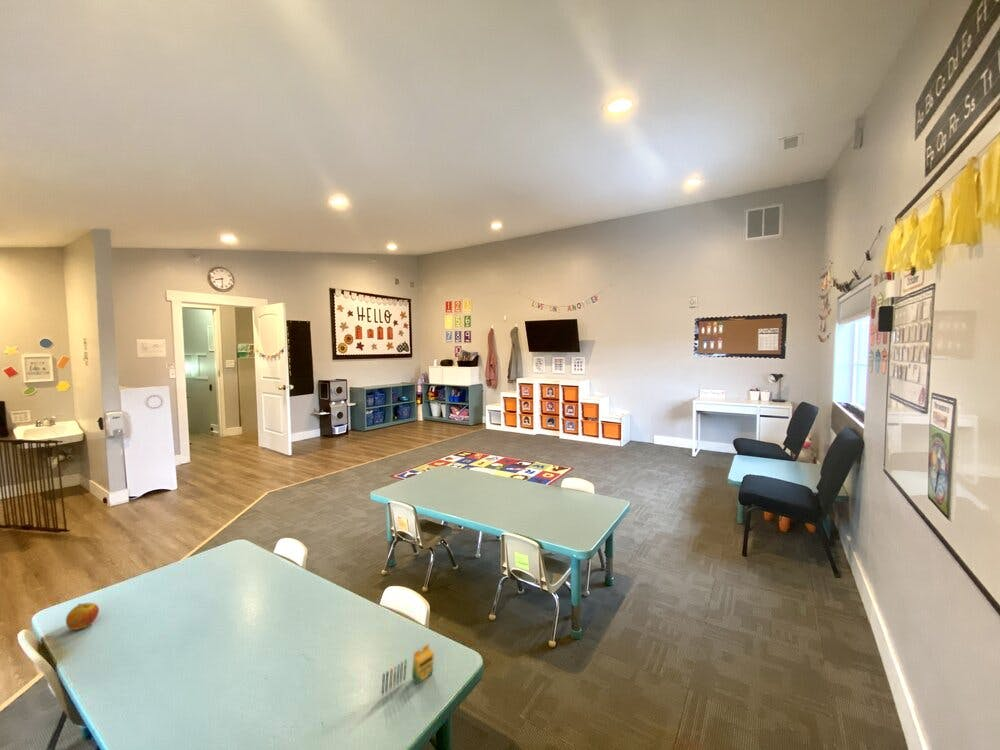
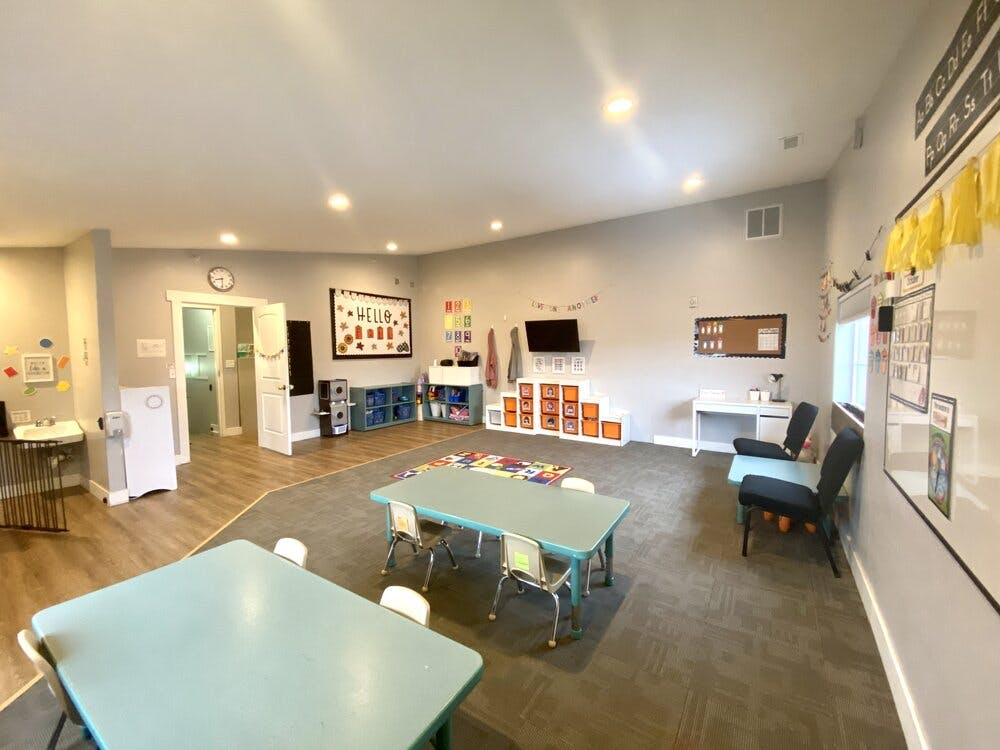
- apple (82, 613)
- crayon (405, 668)
